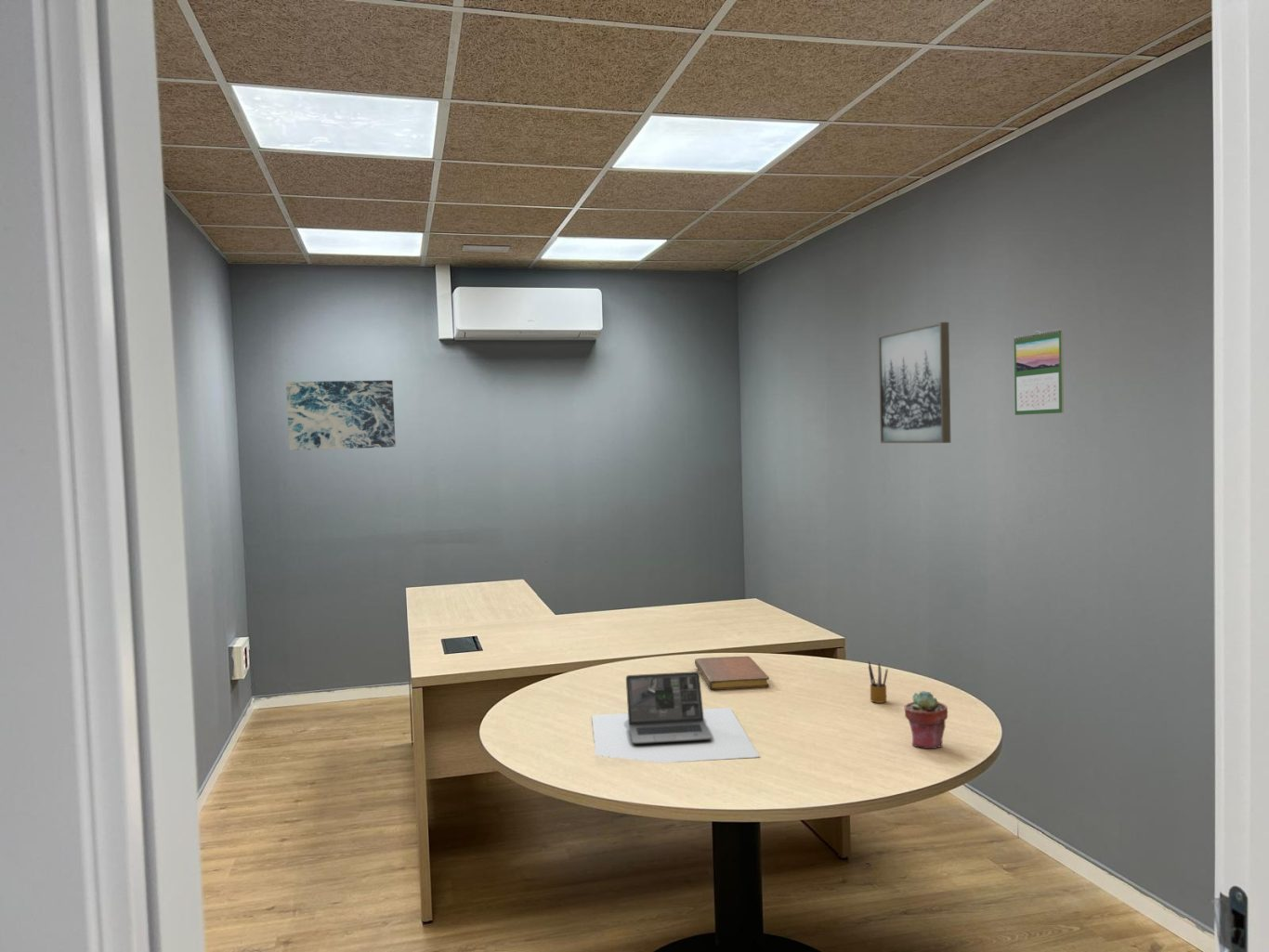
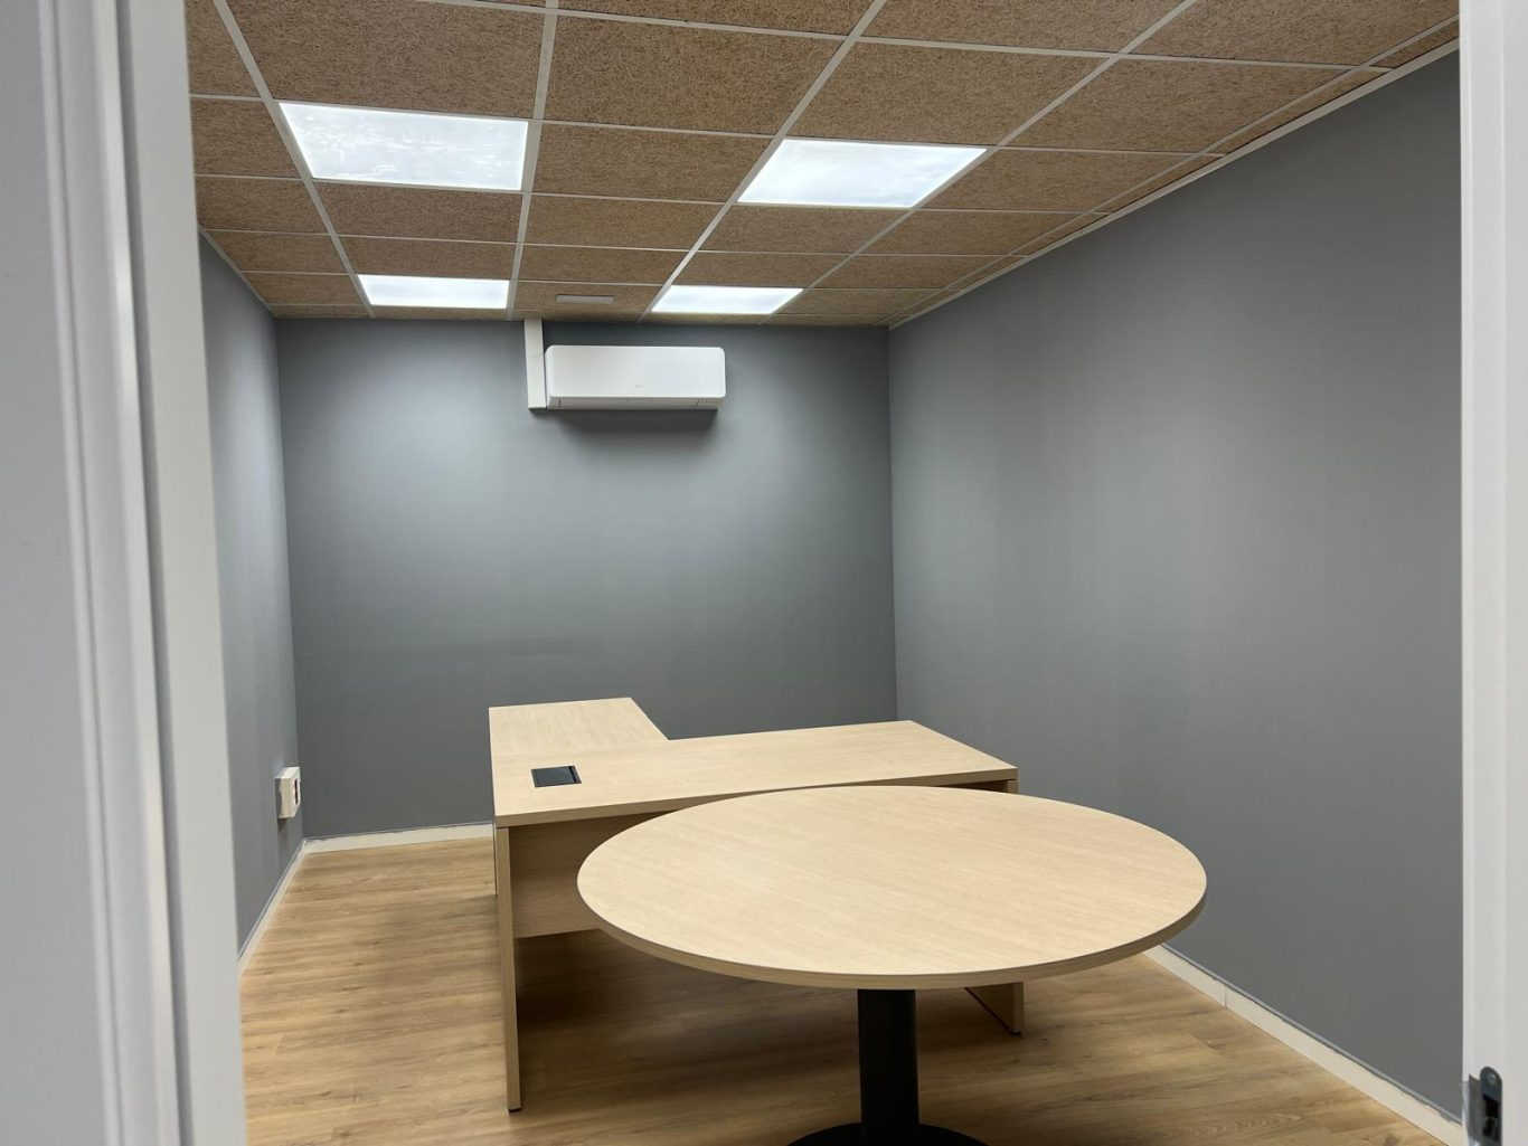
- wall art (341, 414)
- pencil box (878, 681)
- wall art (912, 386)
- potted succulent (925, 717)
- laptop (668, 711)
- calendar (1038, 372)
- notebook (730, 672)
